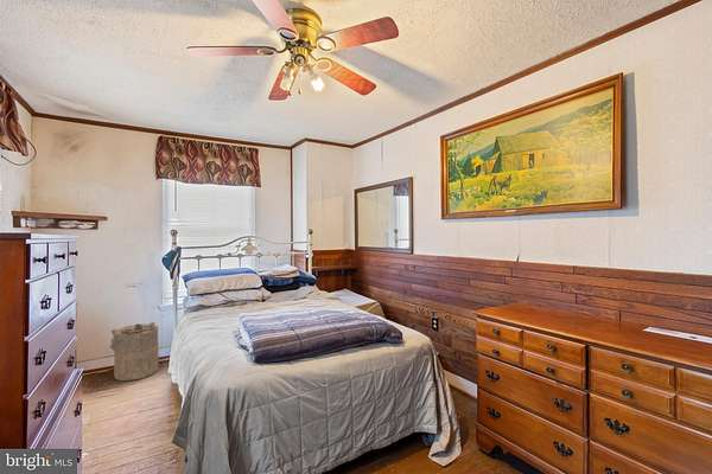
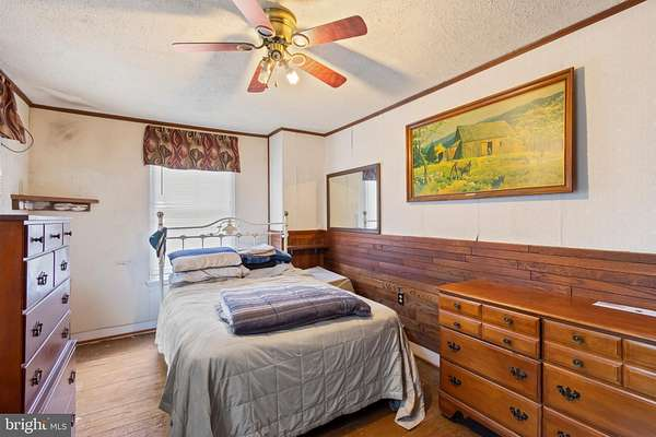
- laundry hamper (134, 348)
